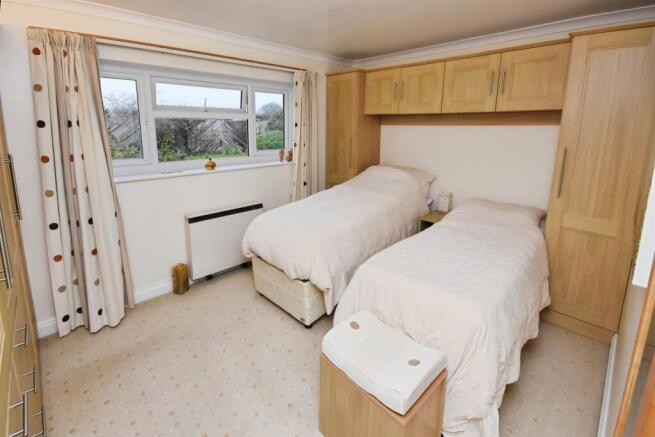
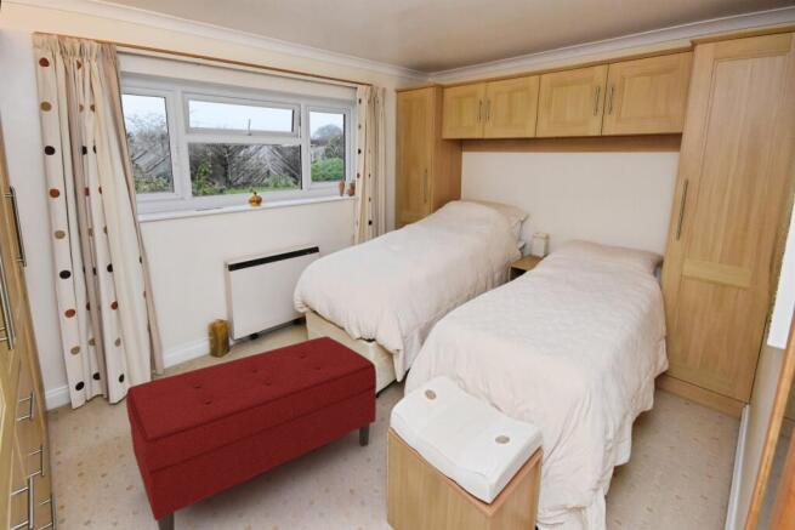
+ bench (262, 420)
